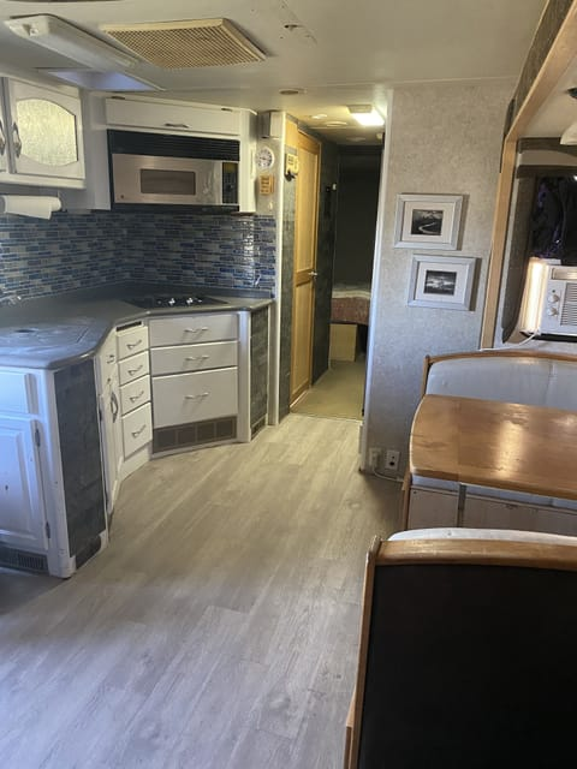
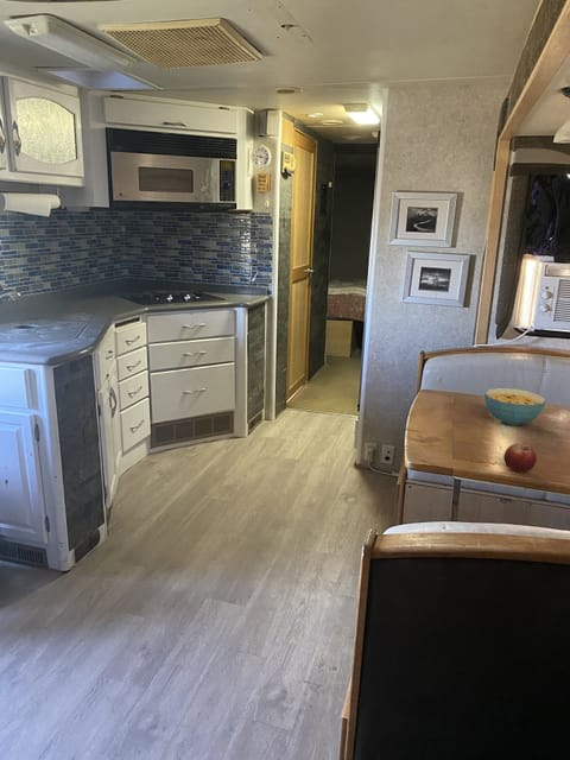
+ fruit (520, 457)
+ cereal bowl (513, 408)
